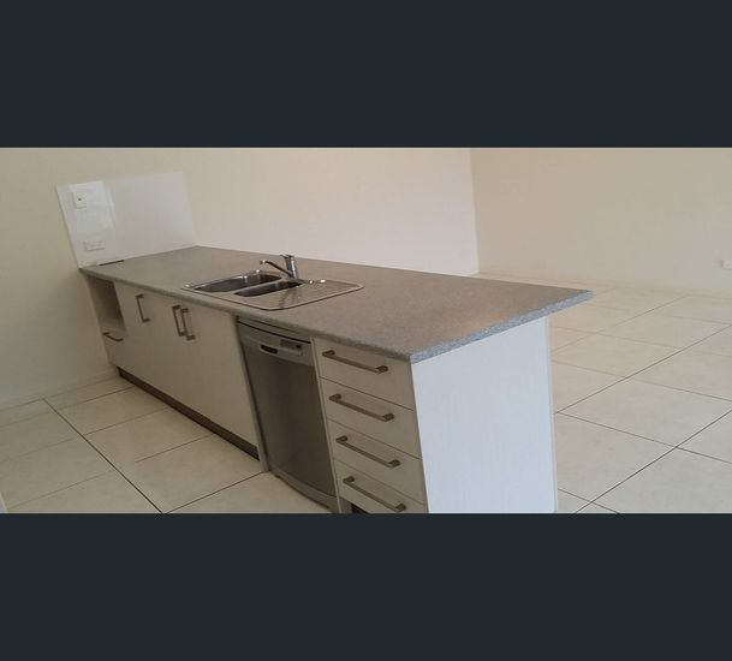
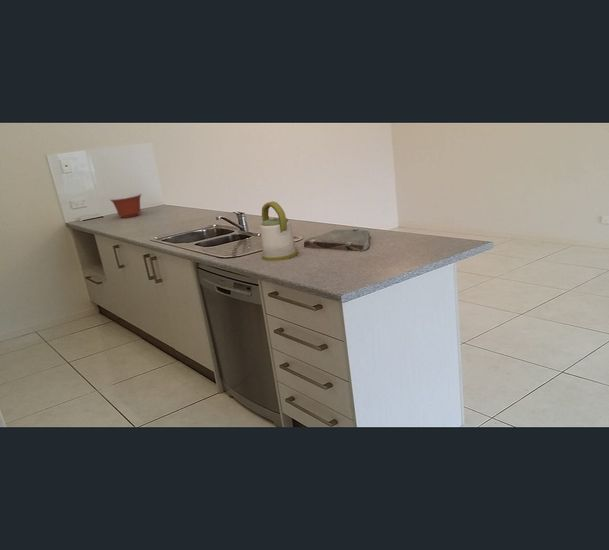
+ mixing bowl (128, 206)
+ kettle (274, 228)
+ cutting board (347, 237)
